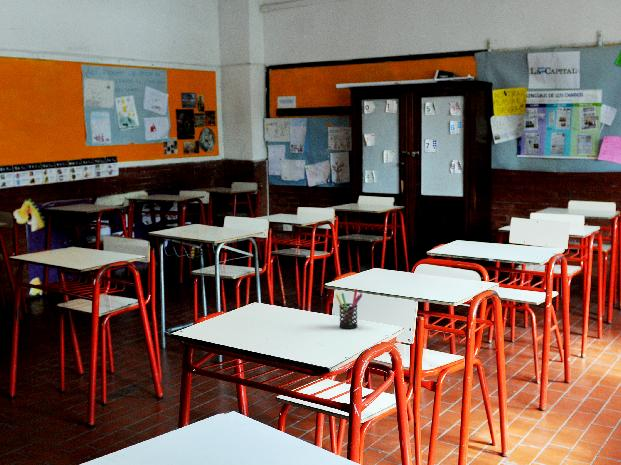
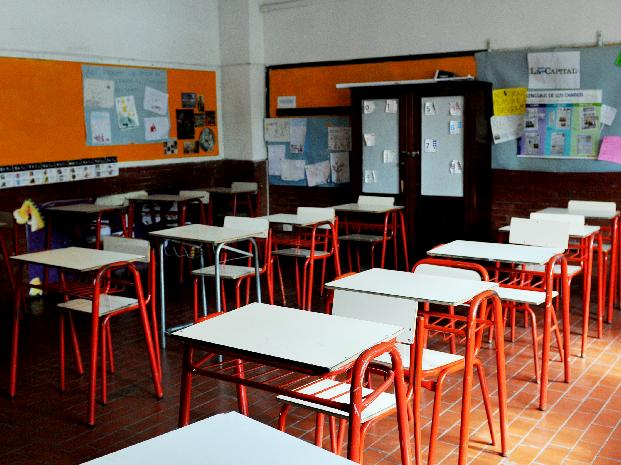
- pen holder (348, 307)
